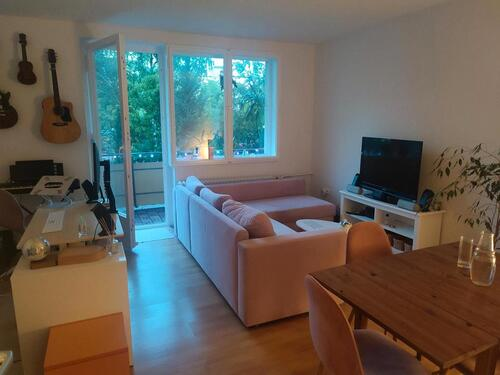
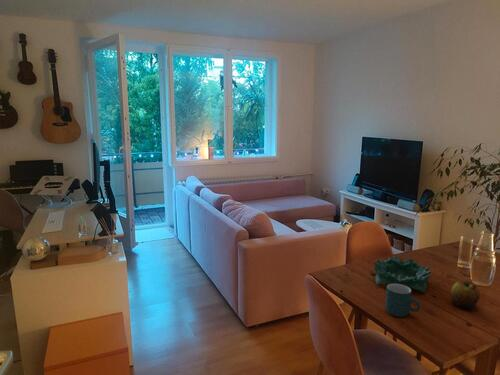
+ decorative bowl (401, 273)
+ mug (402, 300)
+ apple (464, 294)
